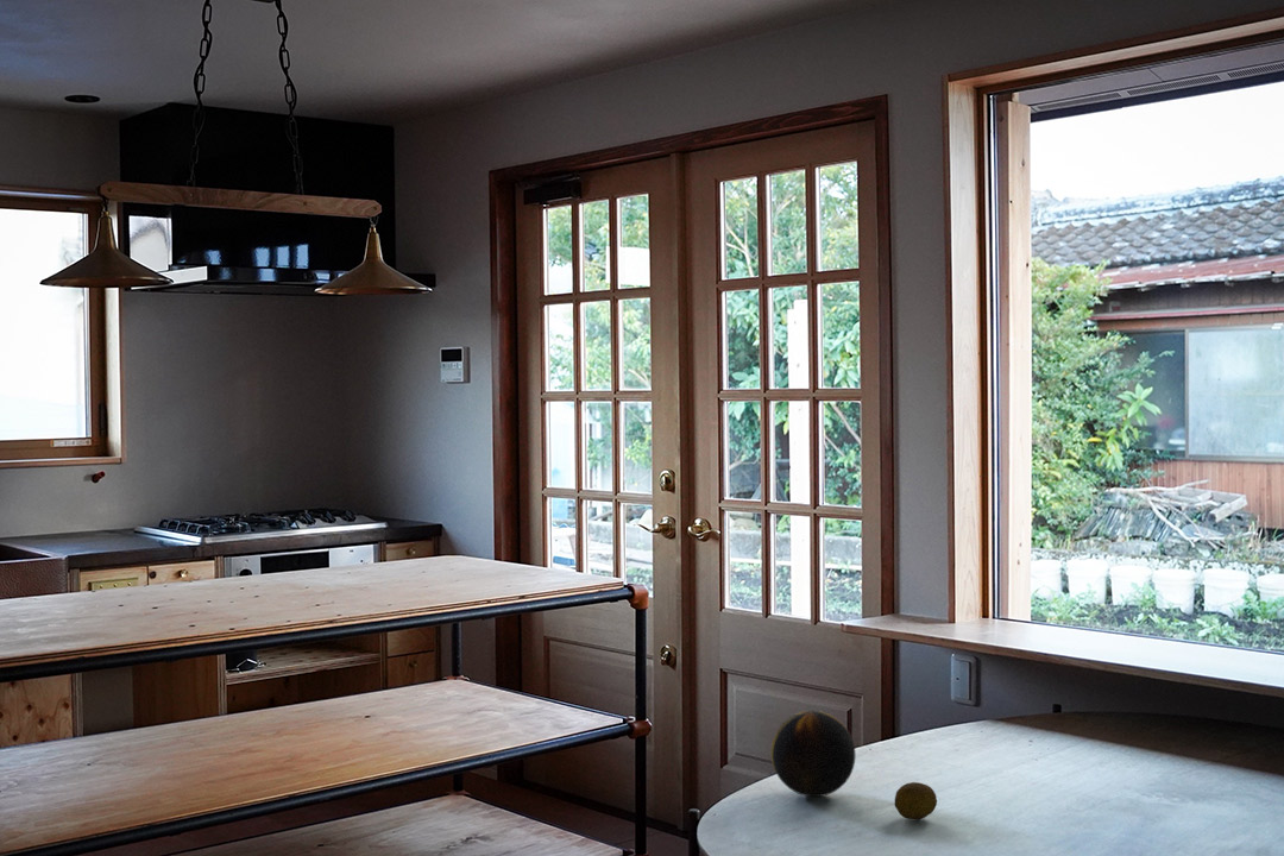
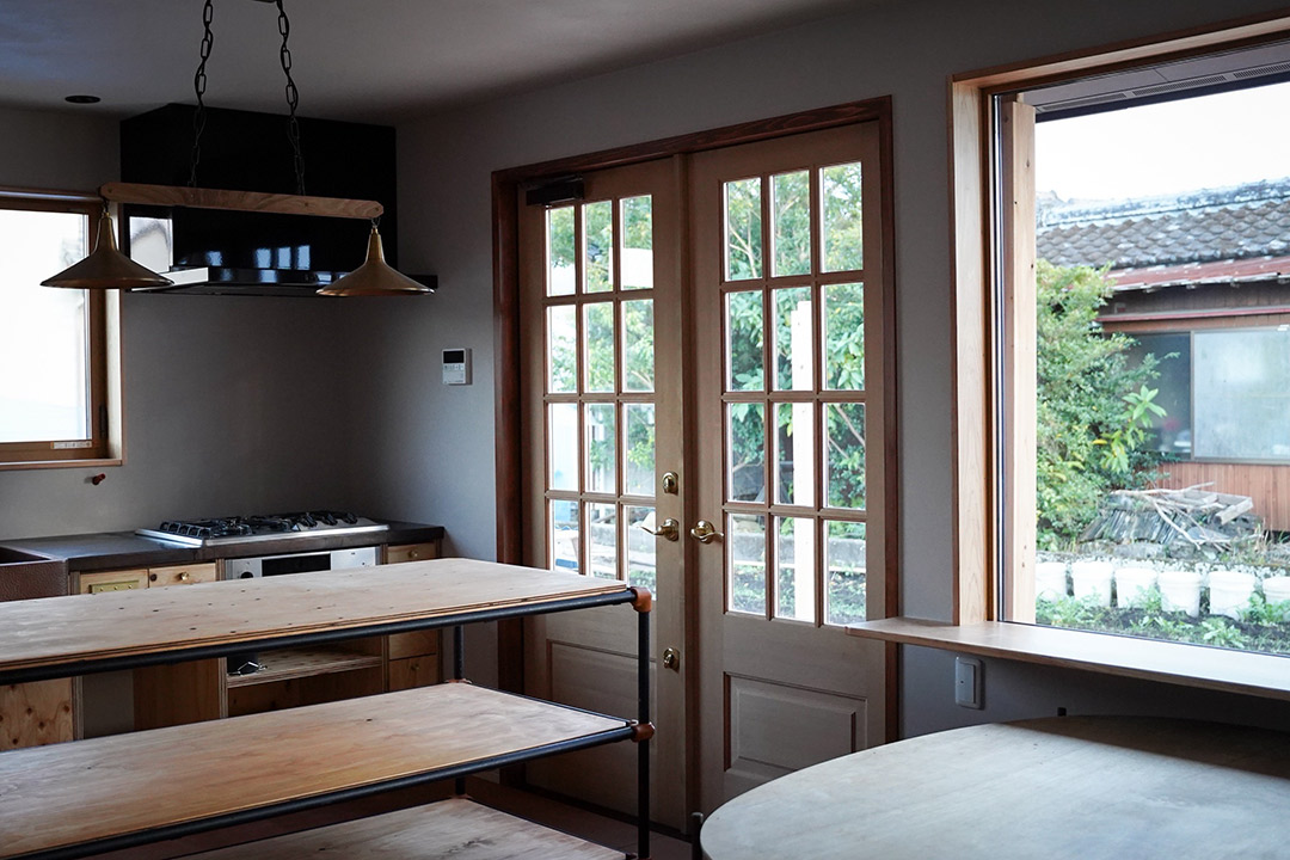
- decorative orb (812, 753)
- fruit (914, 800)
